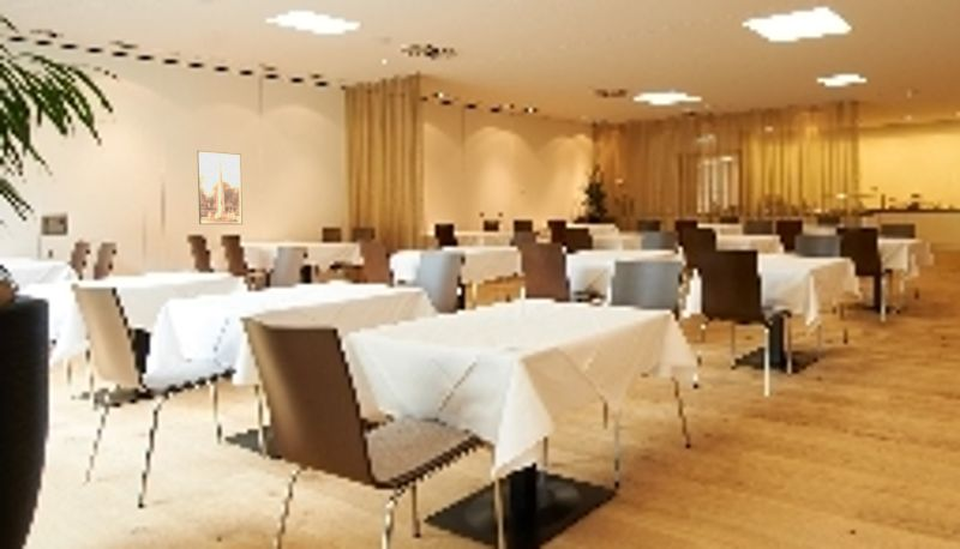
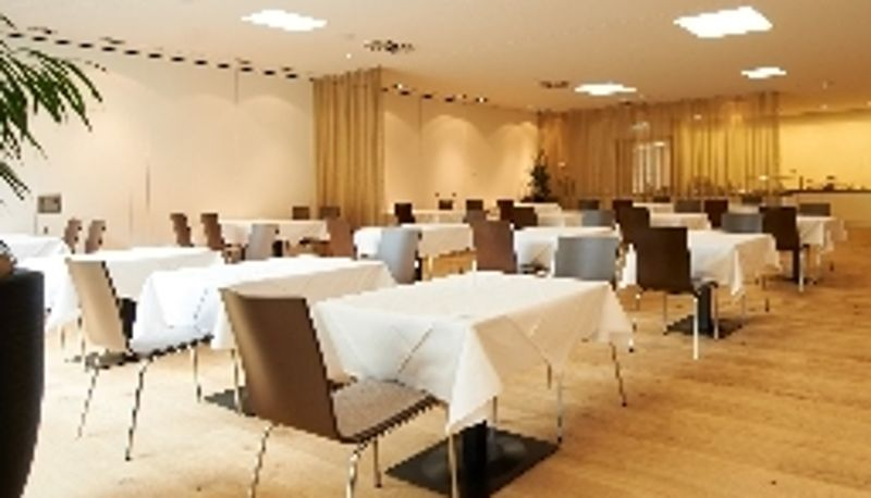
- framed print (220, 188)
